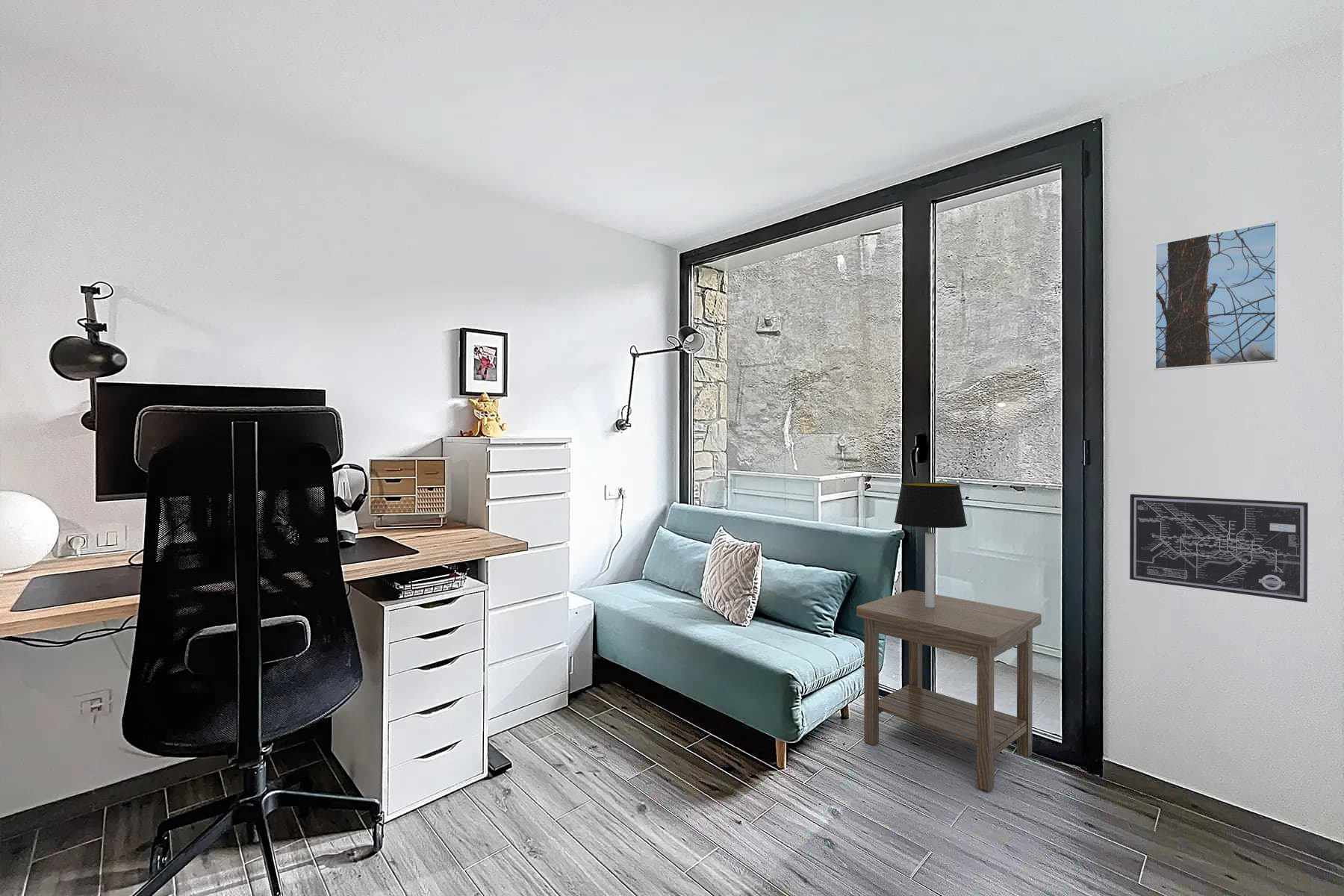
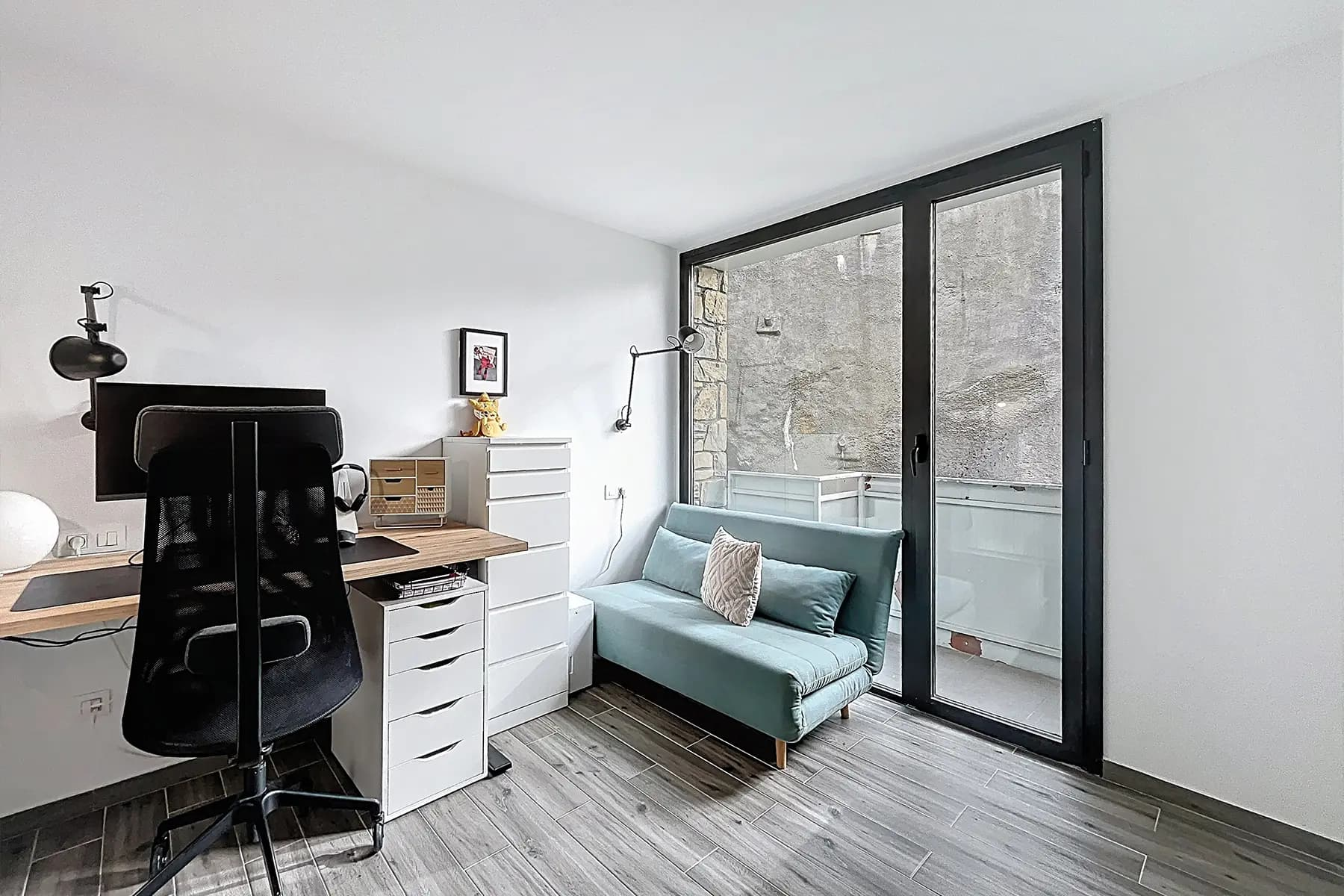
- table lamp (930, 544)
- side table (943, 694)
- wall art (1212, 544)
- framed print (1213, 299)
